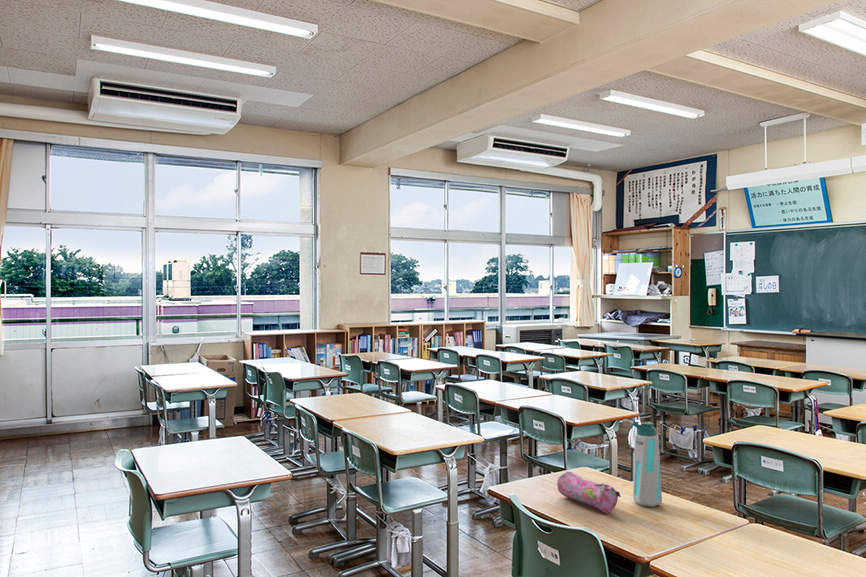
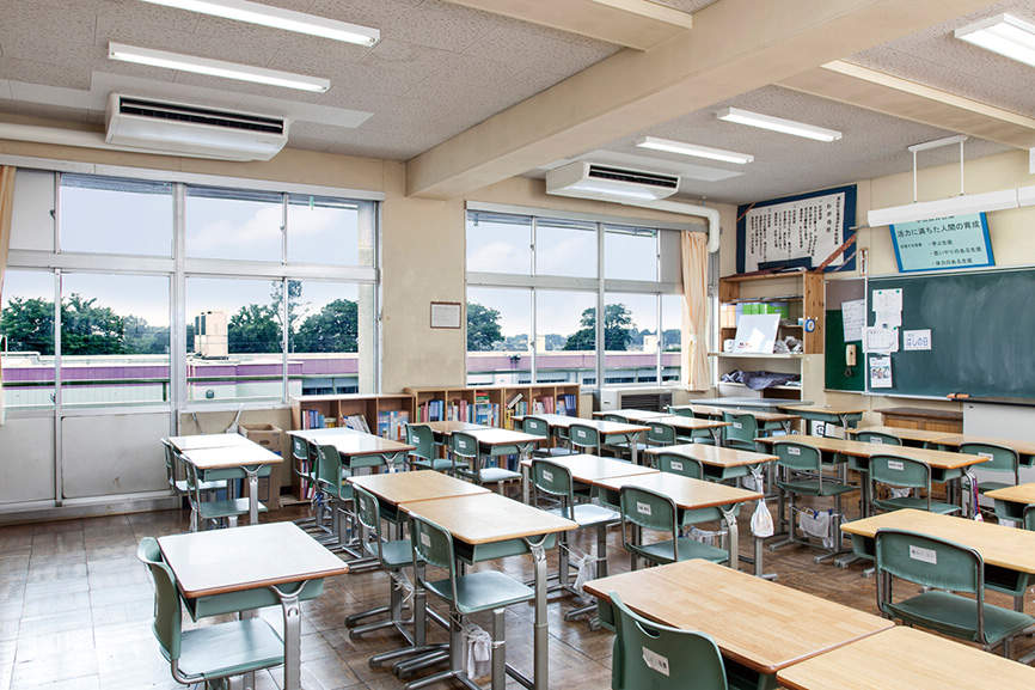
- pencil case (587, 490)
- water bottle (645, 462)
